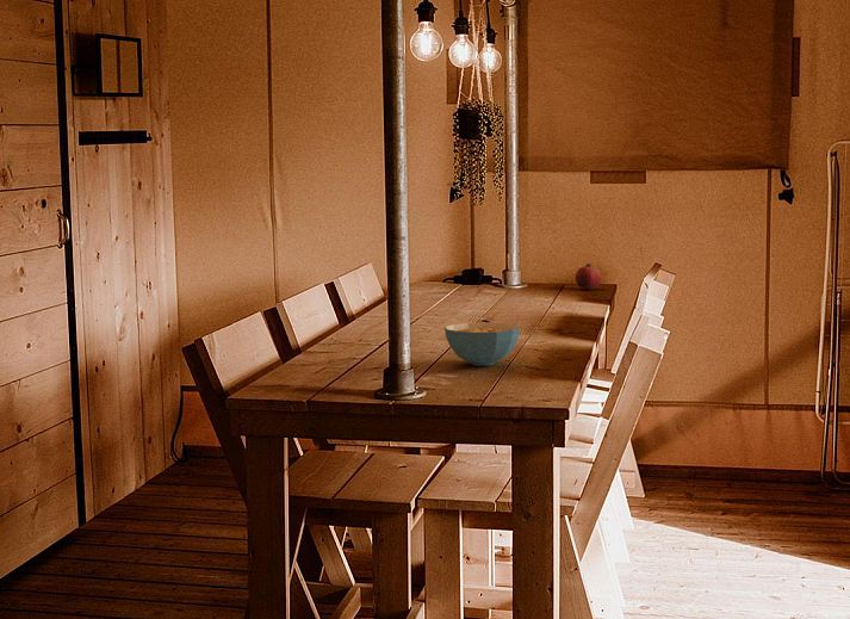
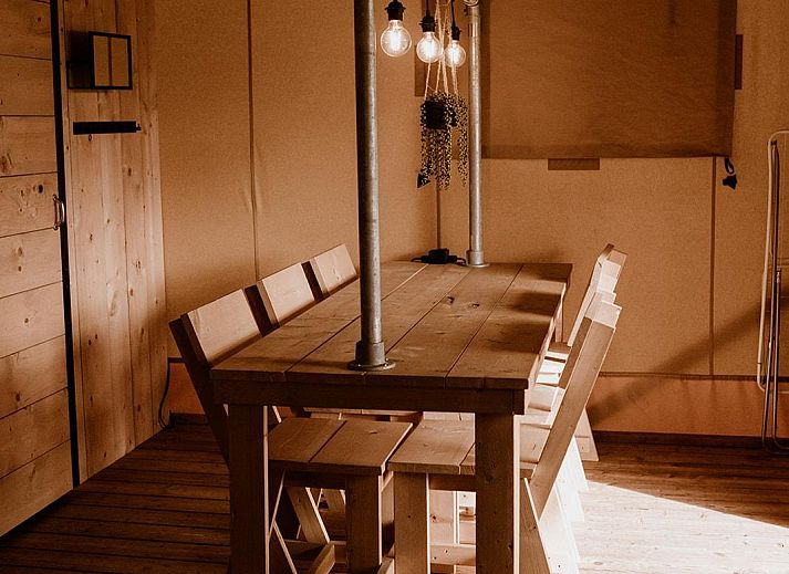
- fruit (588, 276)
- cereal bowl (482, 345)
